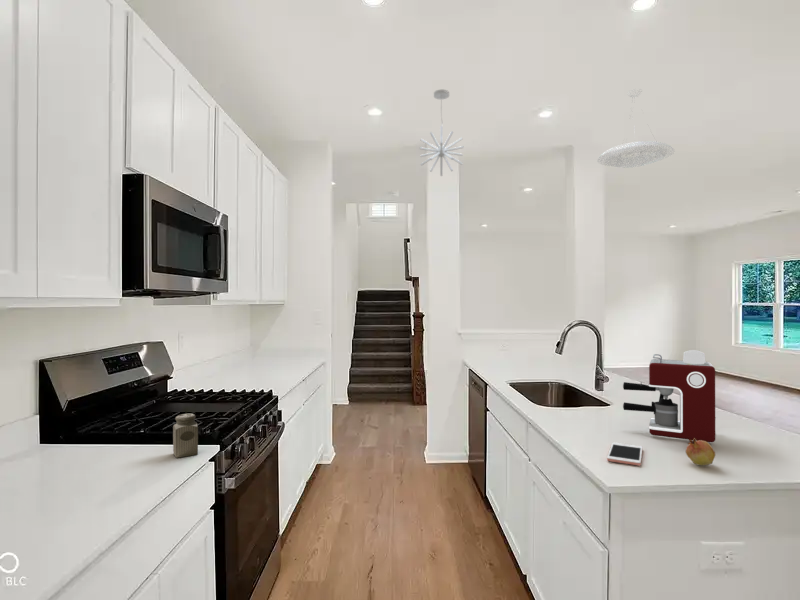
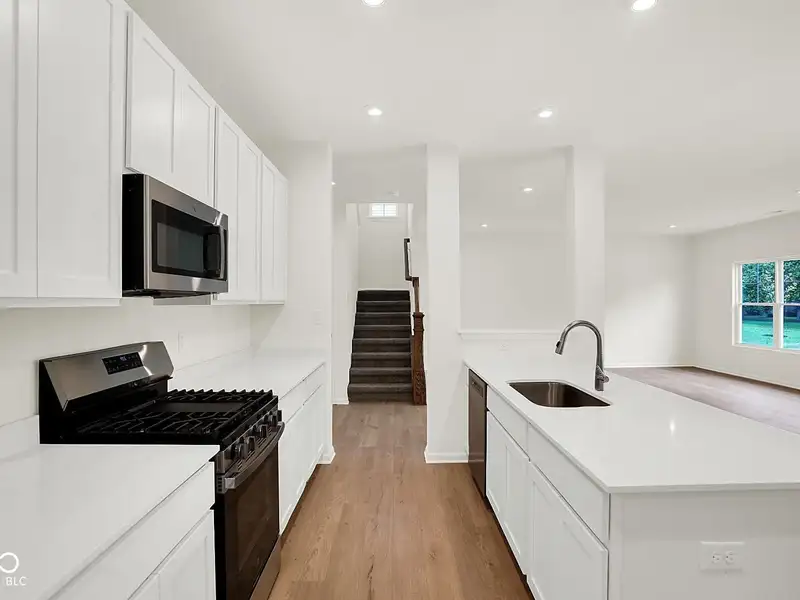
- coffee maker (666, 390)
- salt shaker (185, 434)
- pendant lamp (634, 128)
- fruit (700, 451)
- pendant light (441, 133)
- cell phone (625, 453)
